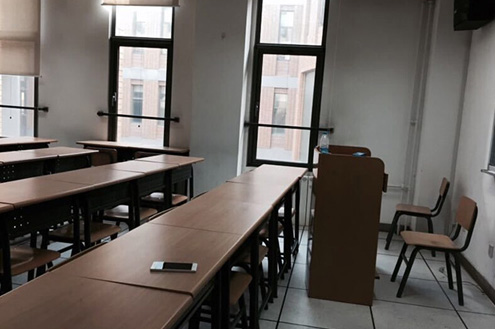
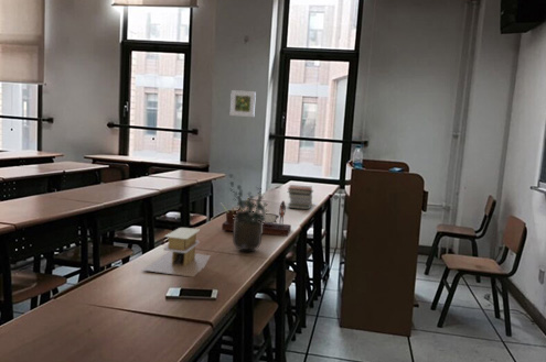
+ book stack (300, 196)
+ potted plant (247, 212)
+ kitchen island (182, 248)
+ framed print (243, 103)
+ desk organizer (251, 213)
